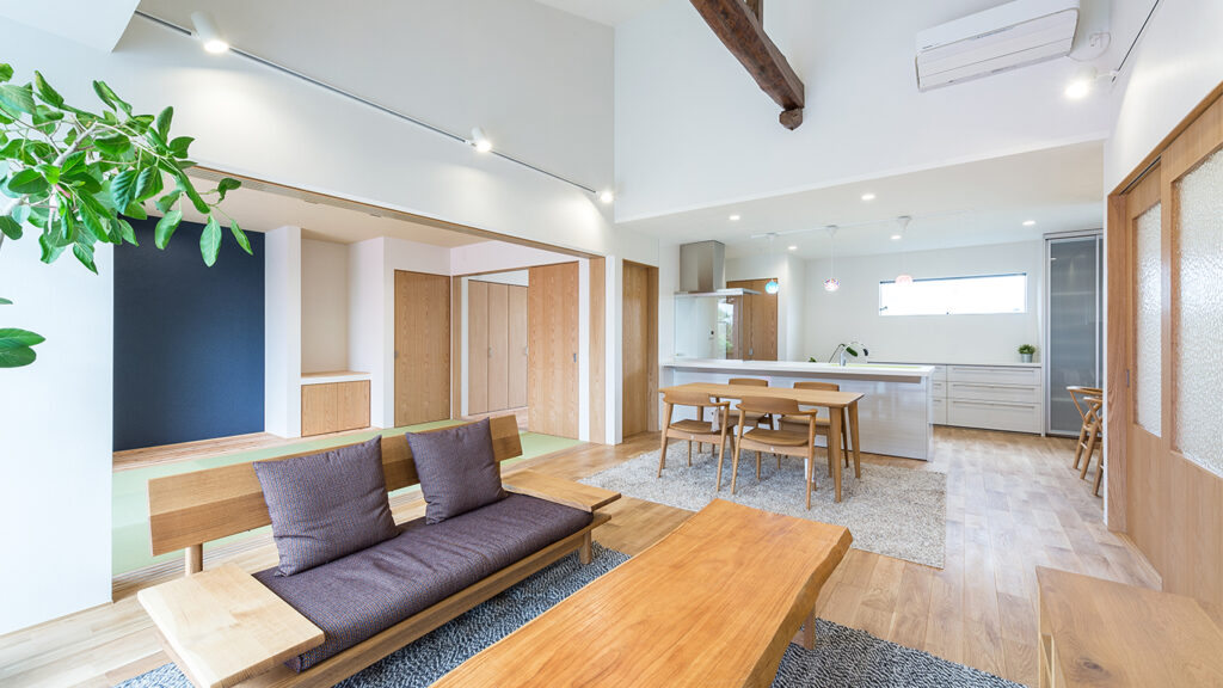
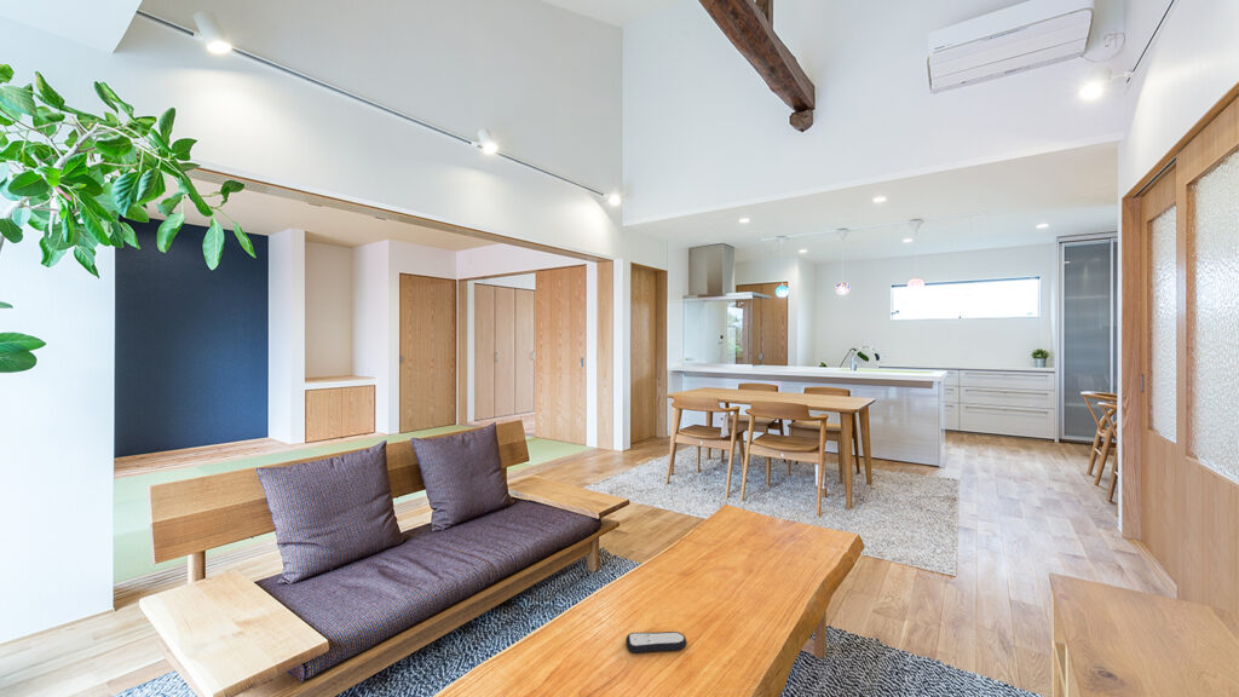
+ remote control (656, 641)
